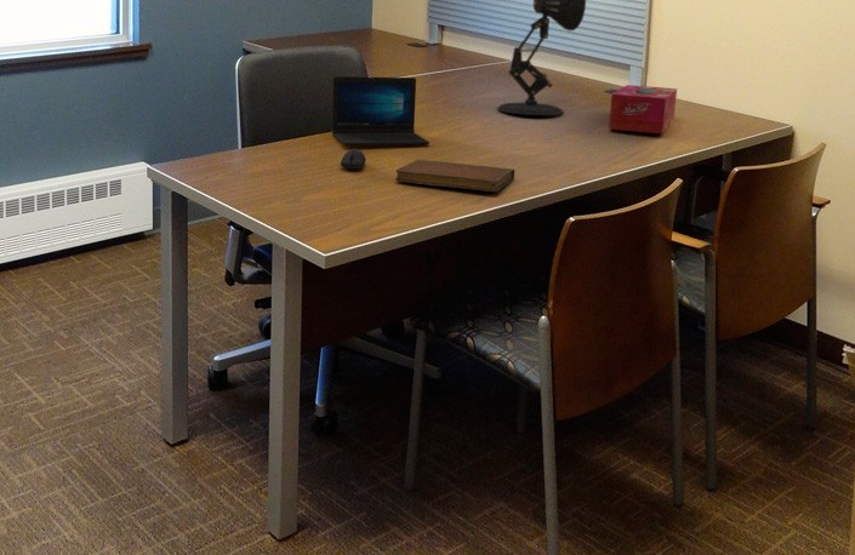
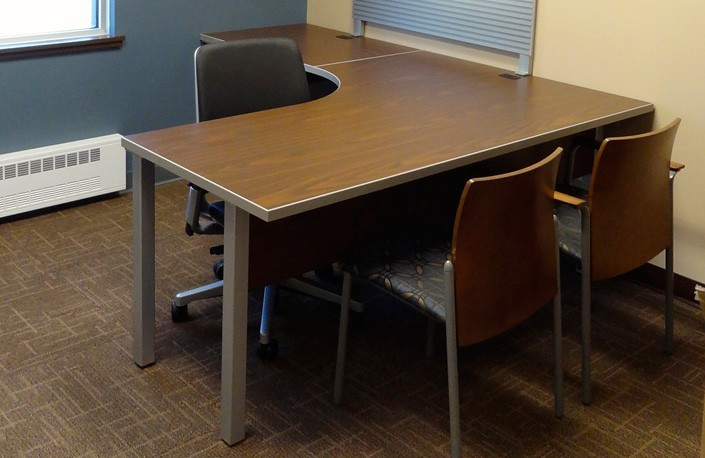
- laptop (381, 110)
- computer mouse (353, 158)
- tissue box (643, 108)
- notebook (455, 174)
- desk lamp (537, 44)
